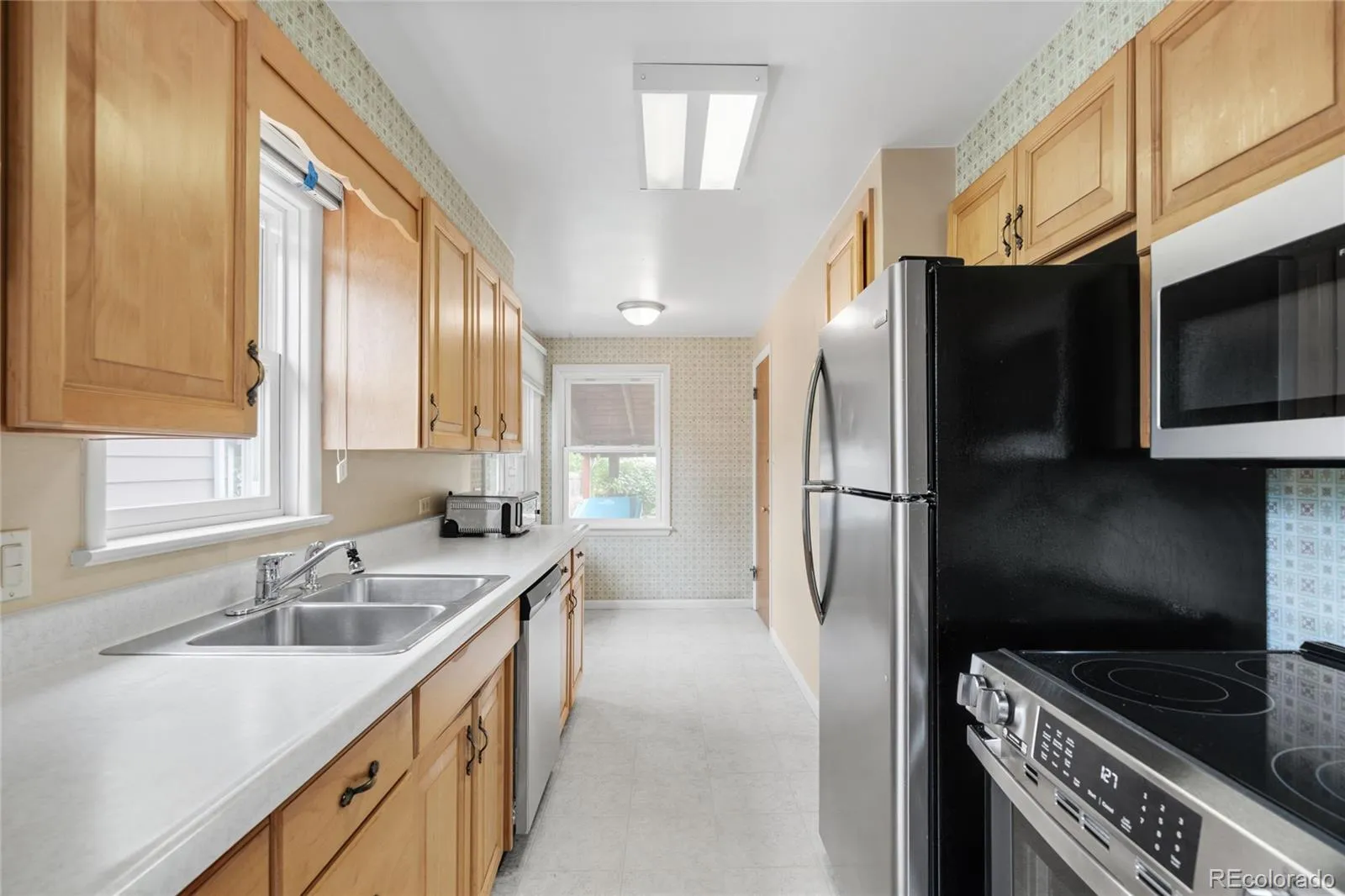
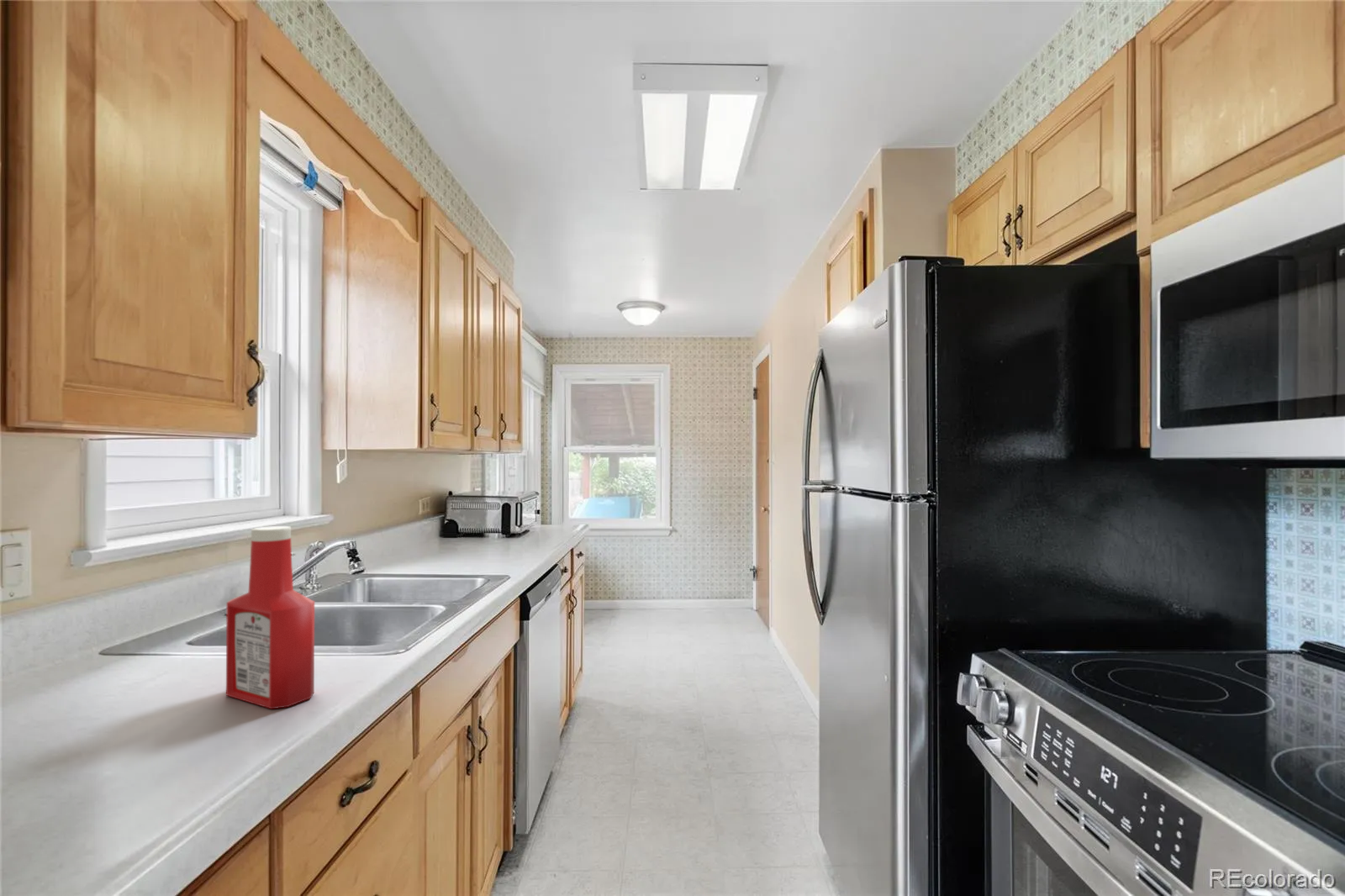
+ soap bottle (271, 611)
